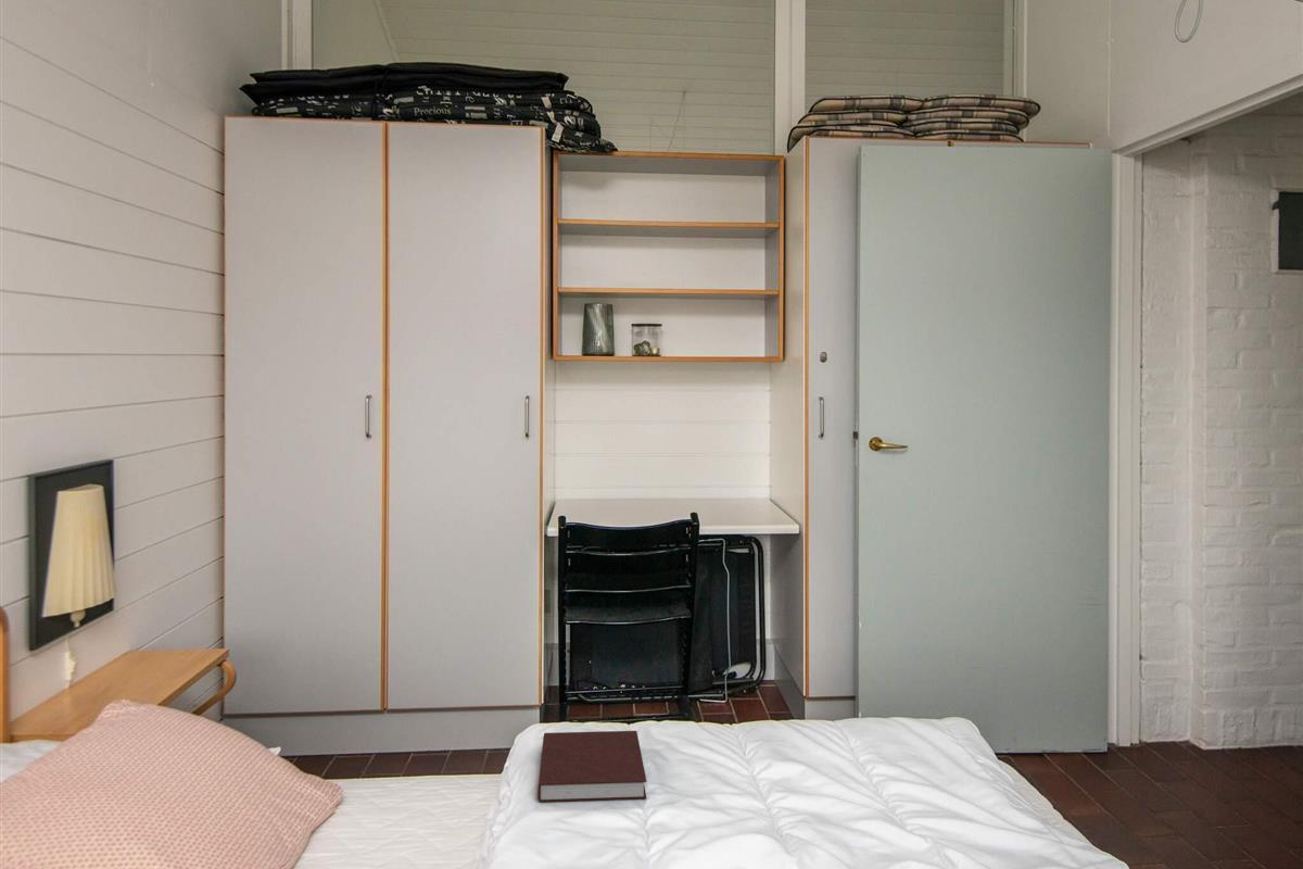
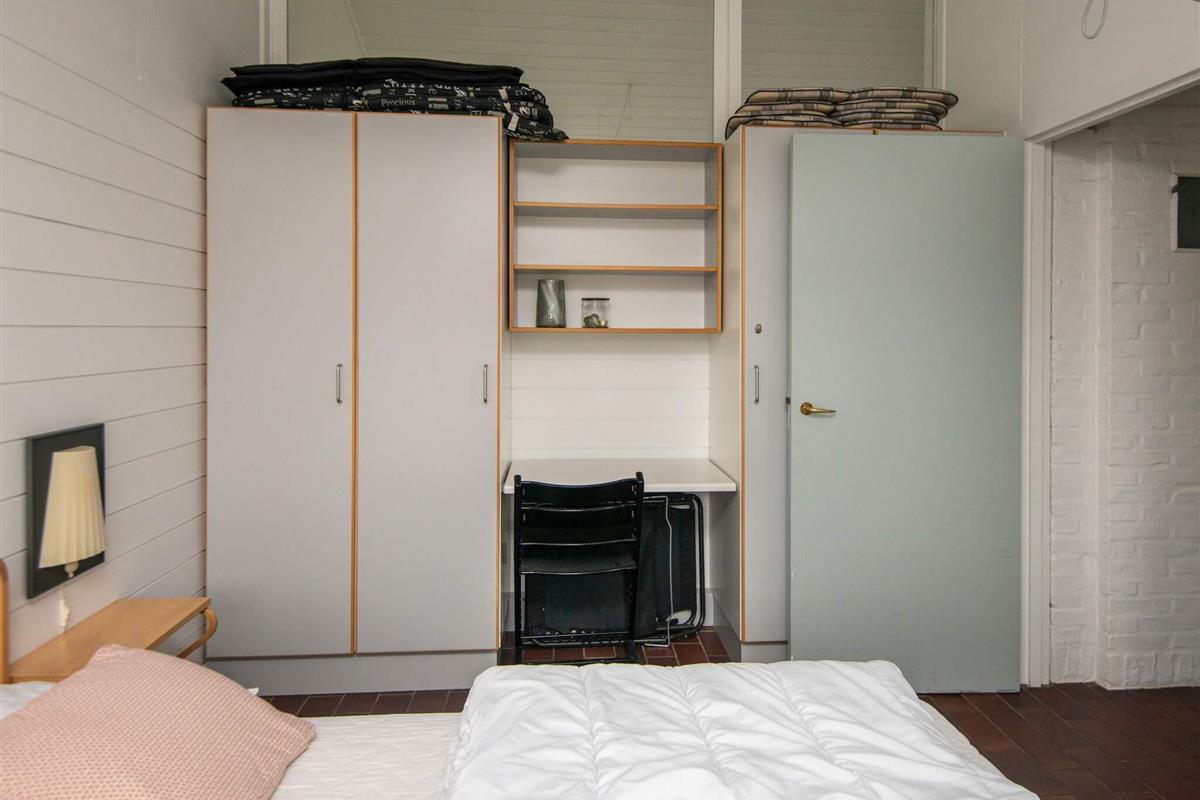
- notebook (591, 763)
